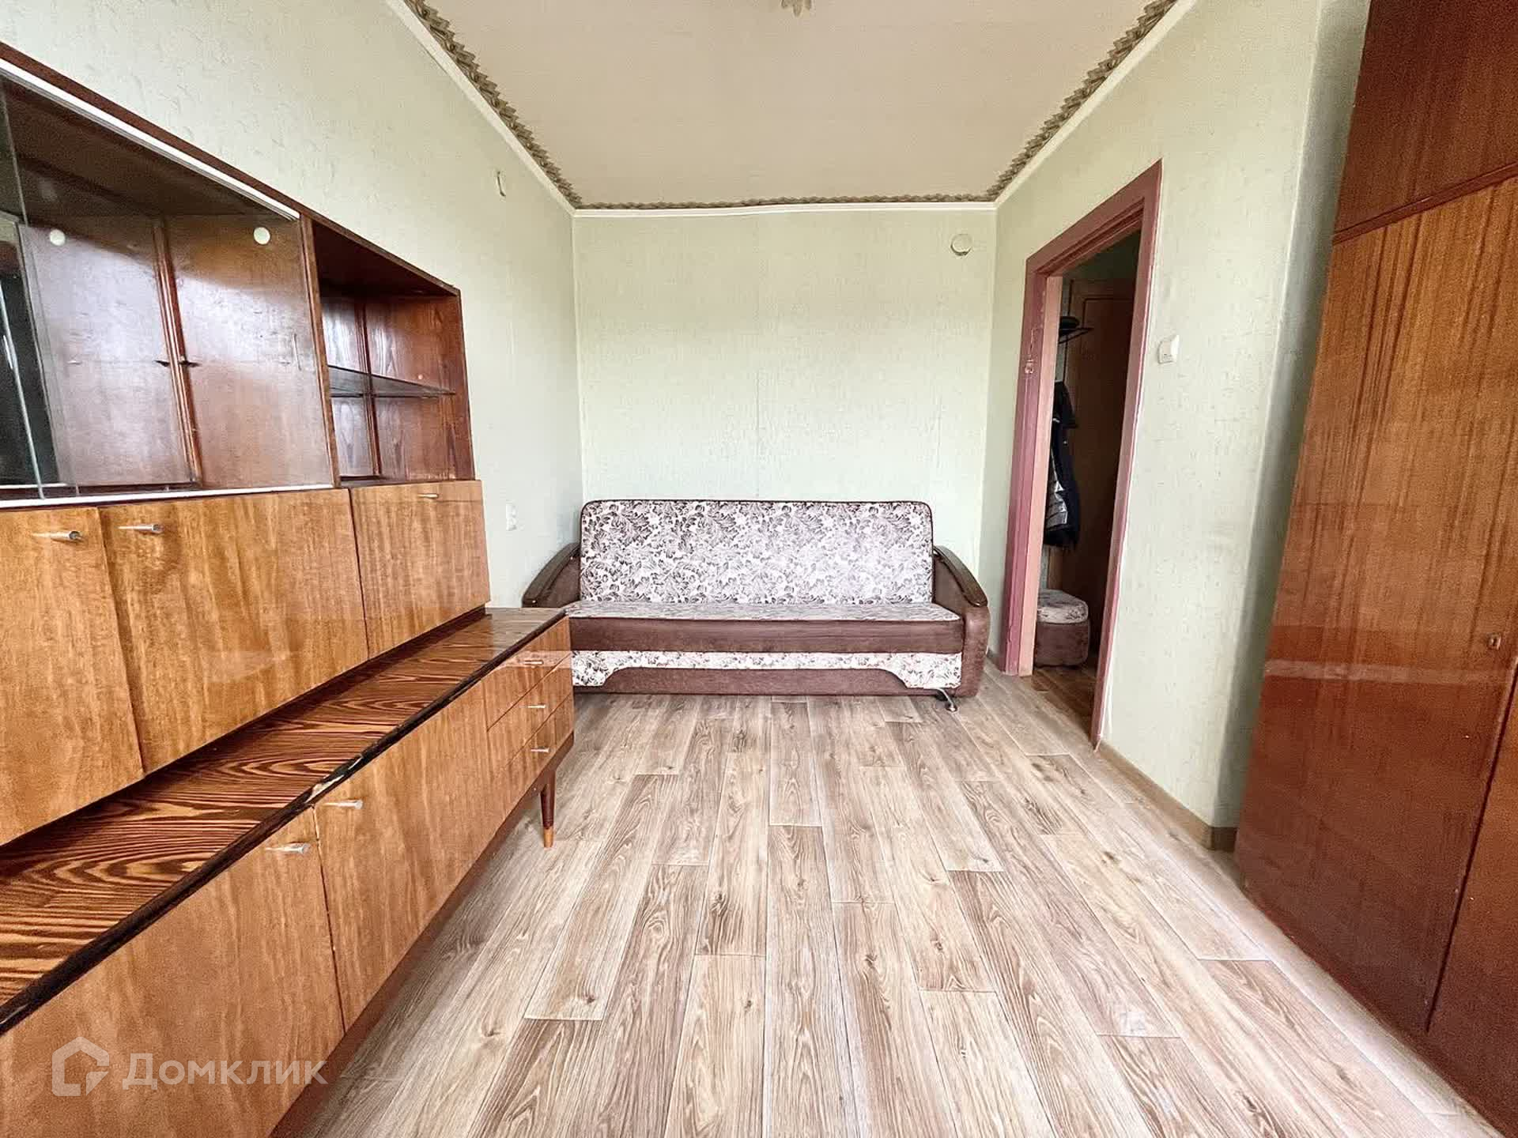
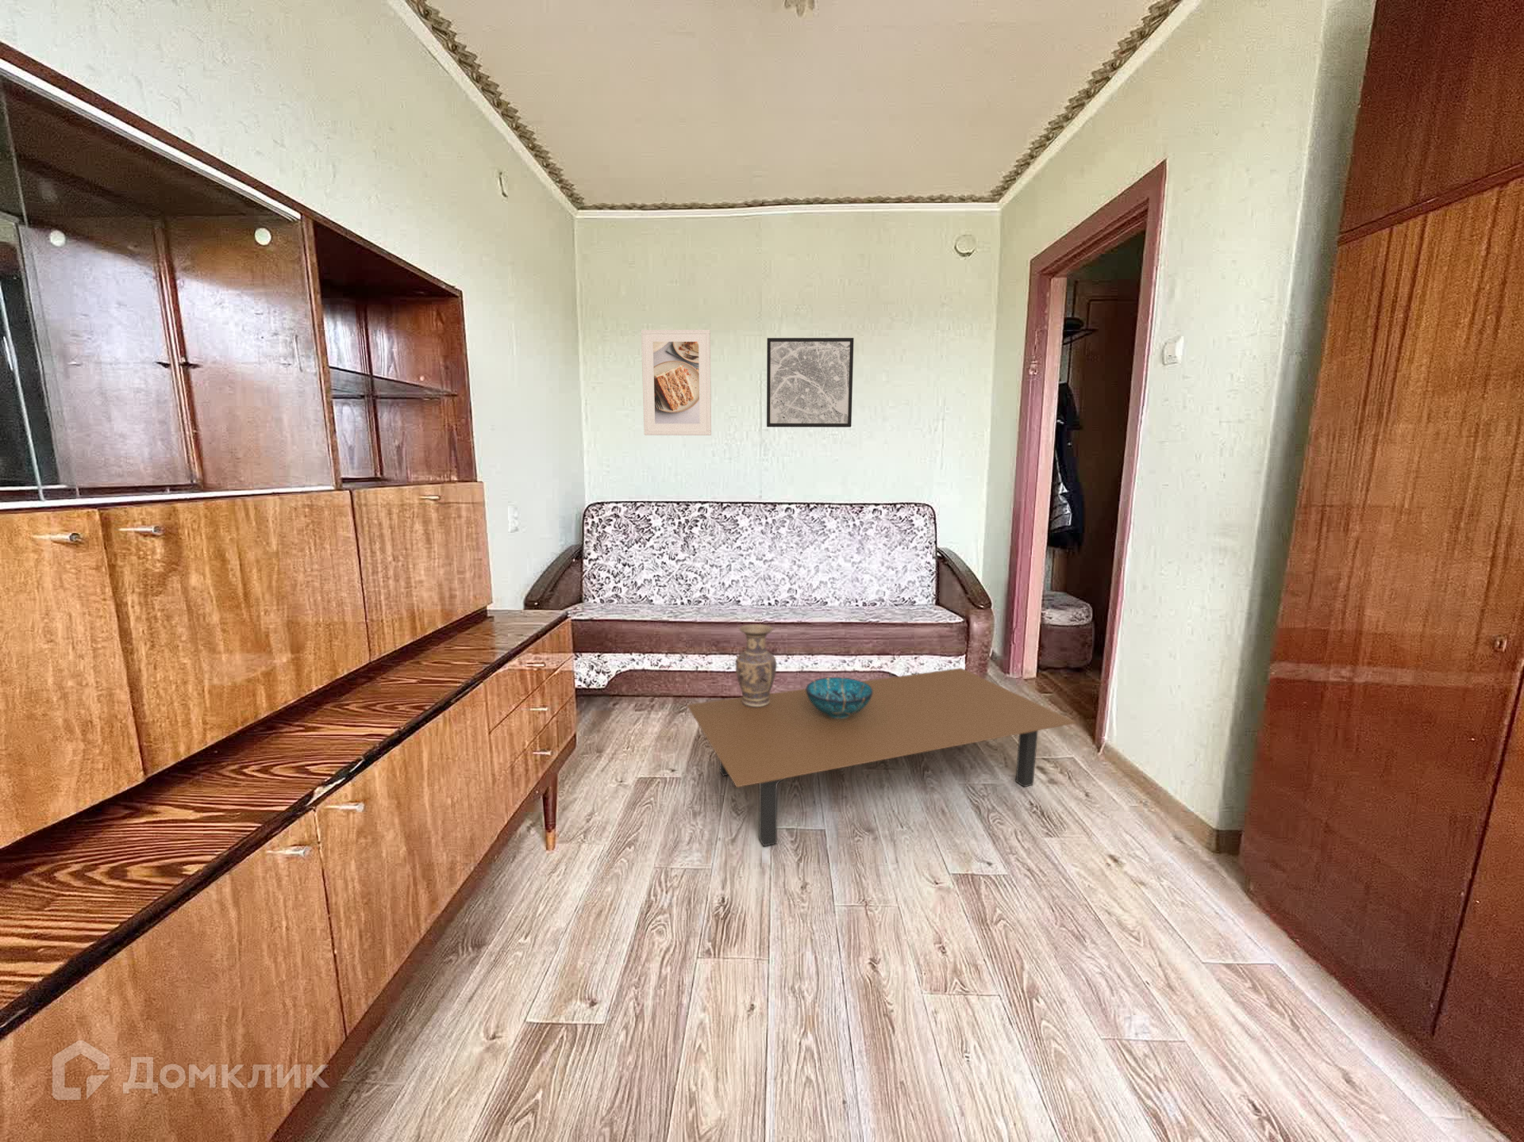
+ coffee table (874, 745)
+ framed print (677, 383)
+ decorative bowl (838, 701)
+ wall art (809, 383)
+ vase (756, 665)
